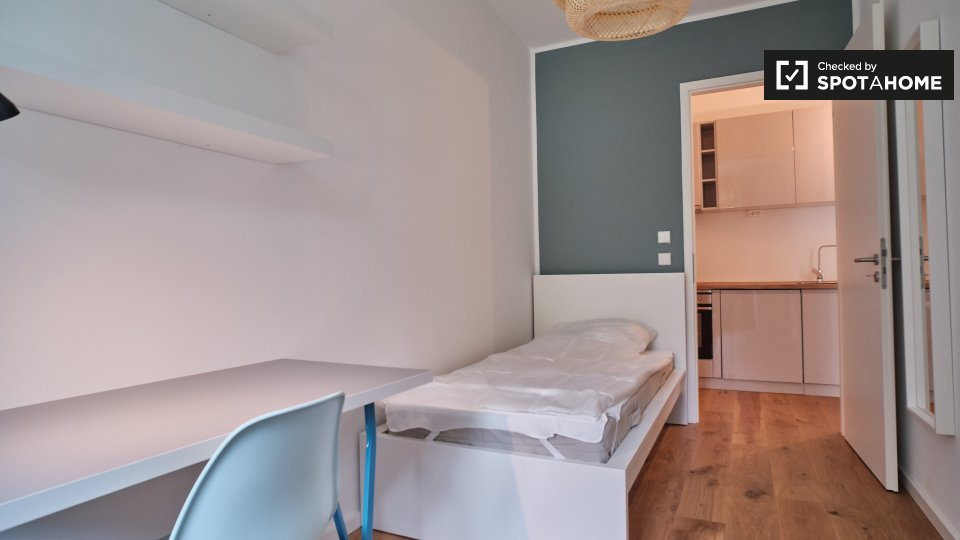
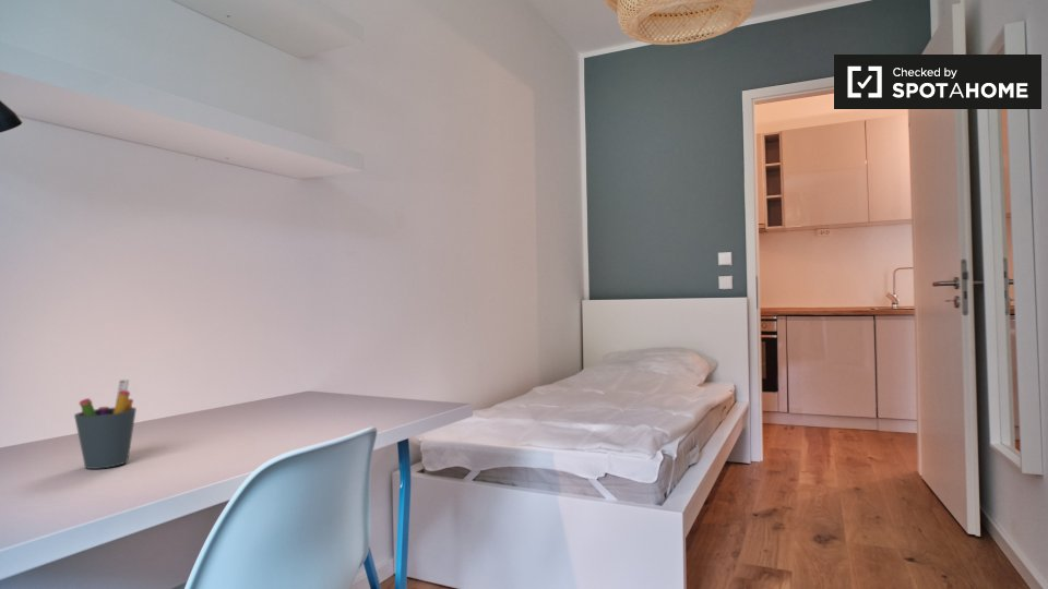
+ pen holder (106, 423)
